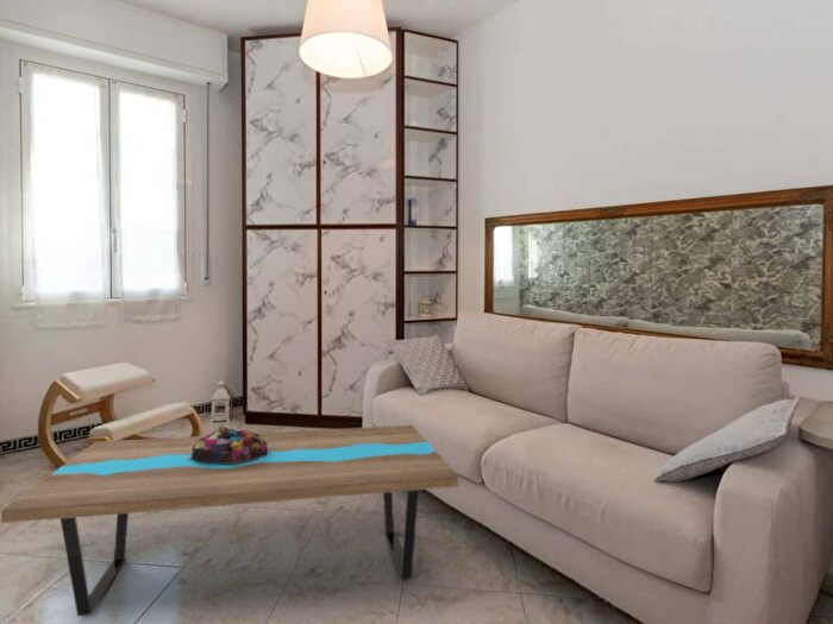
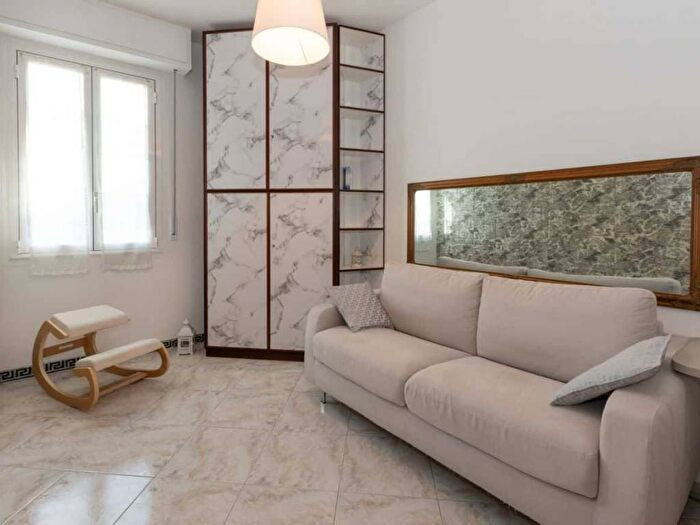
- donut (228, 442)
- coffee table (258, 502)
